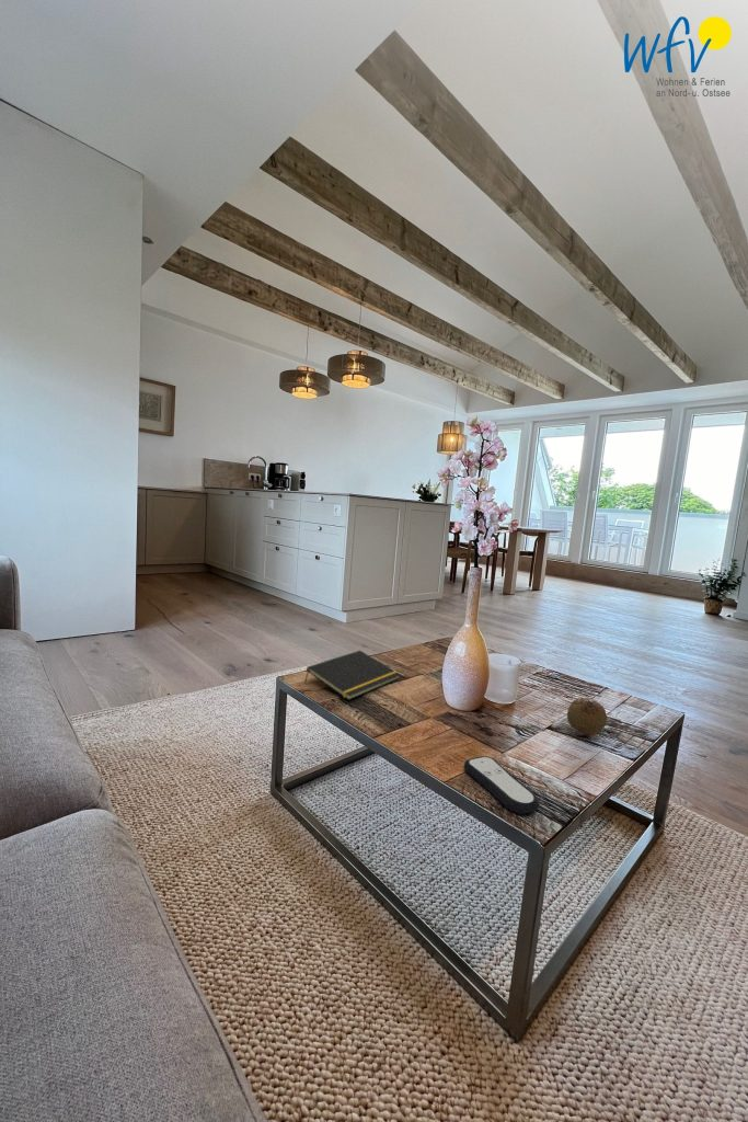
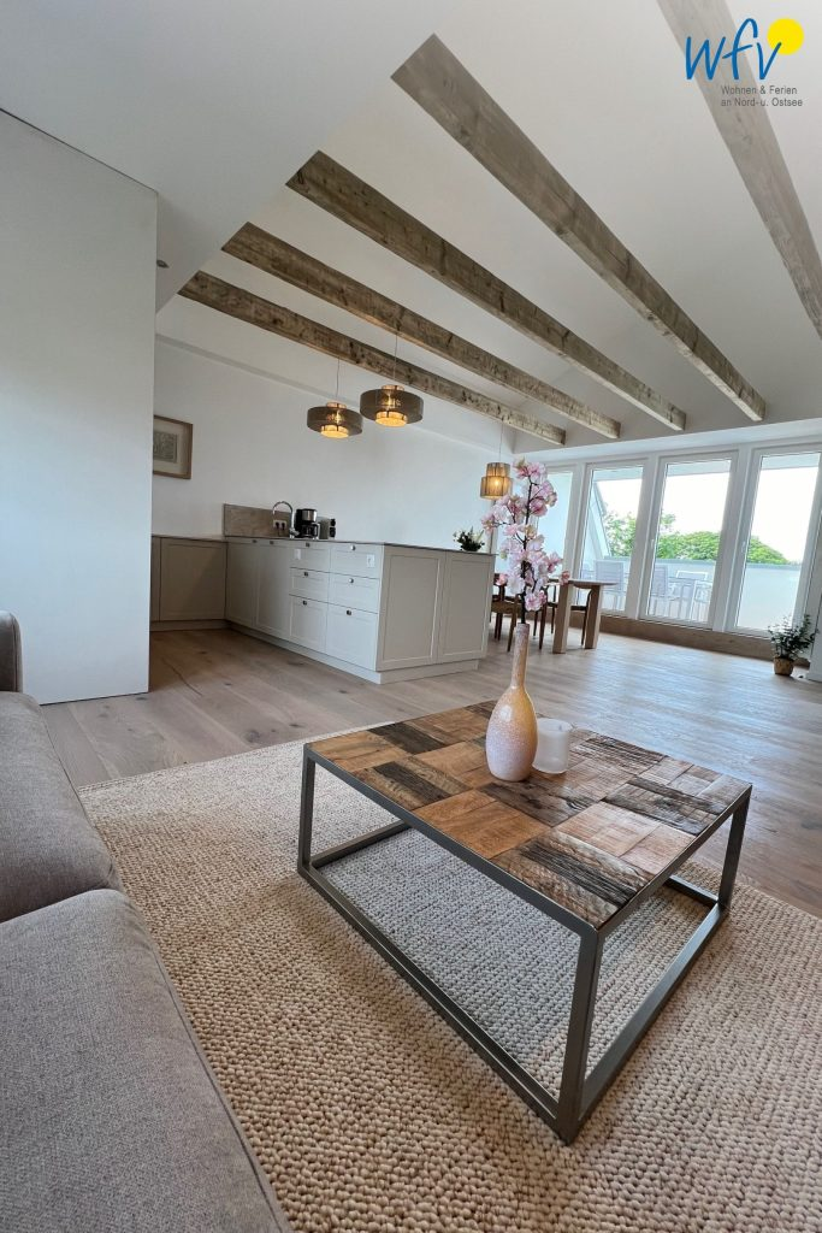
- fruit (586, 714)
- notepad (355, 673)
- remote control (500, 782)
